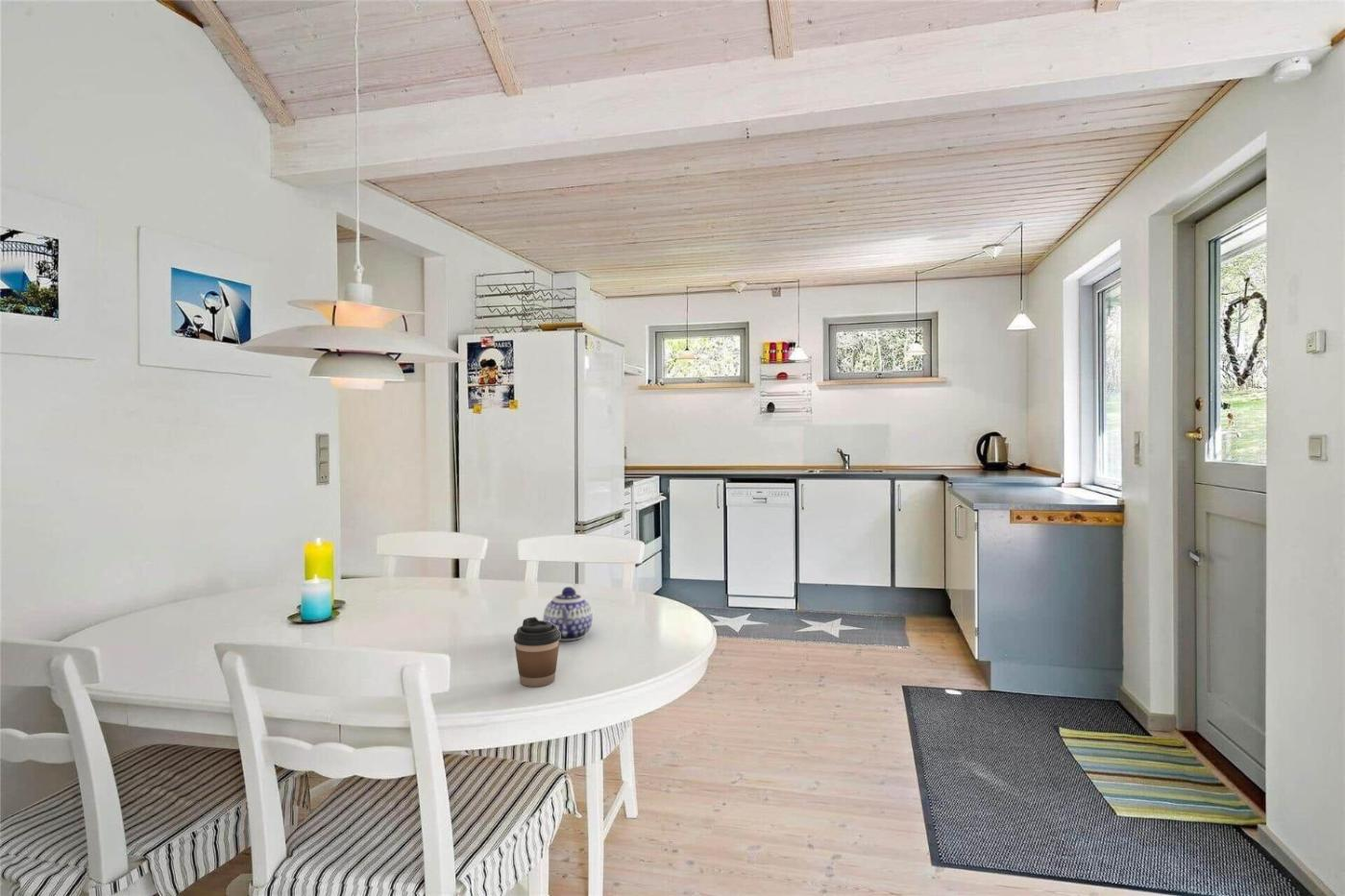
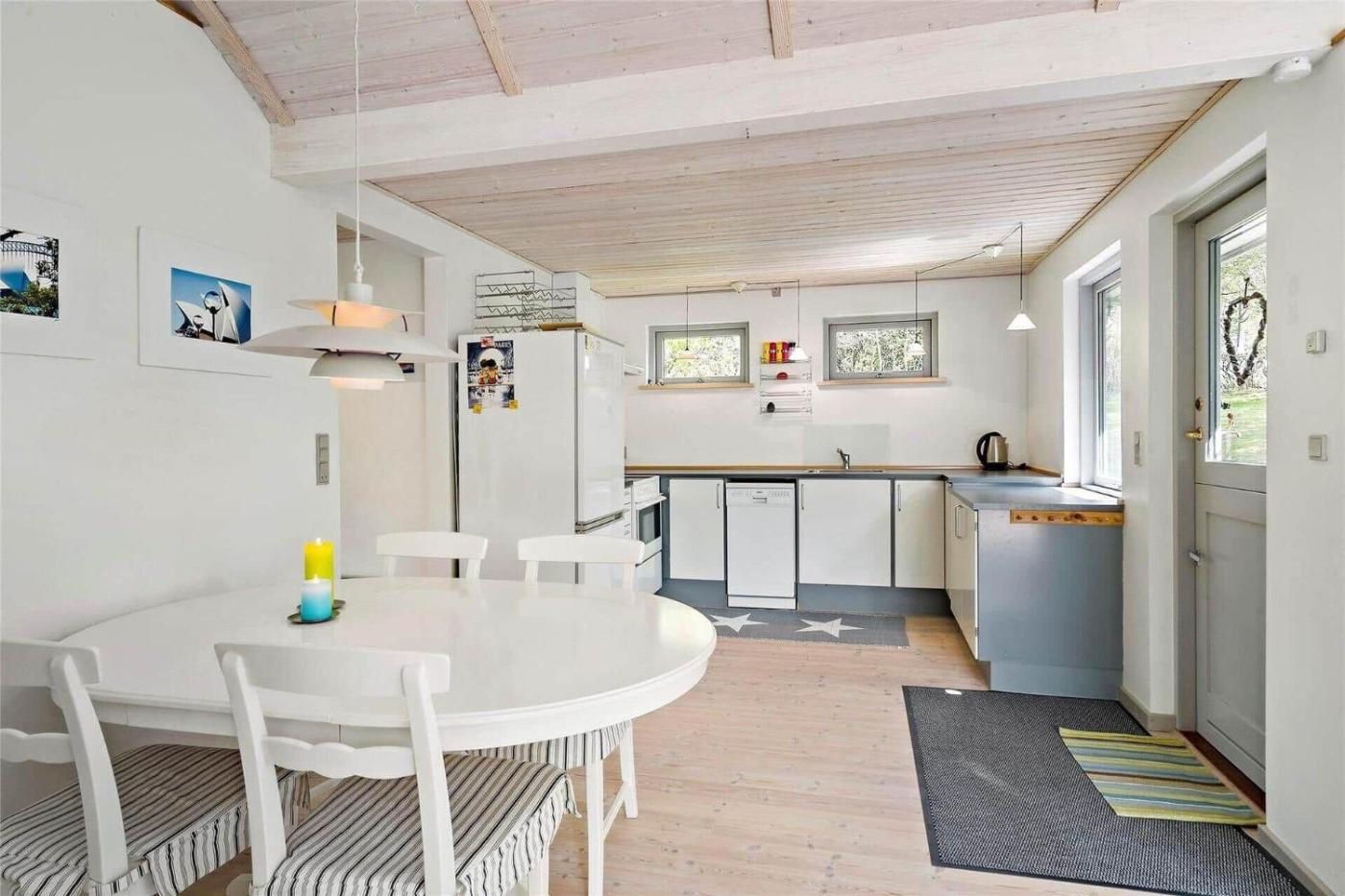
- coffee cup (537, 650)
- teapot (568, 611)
